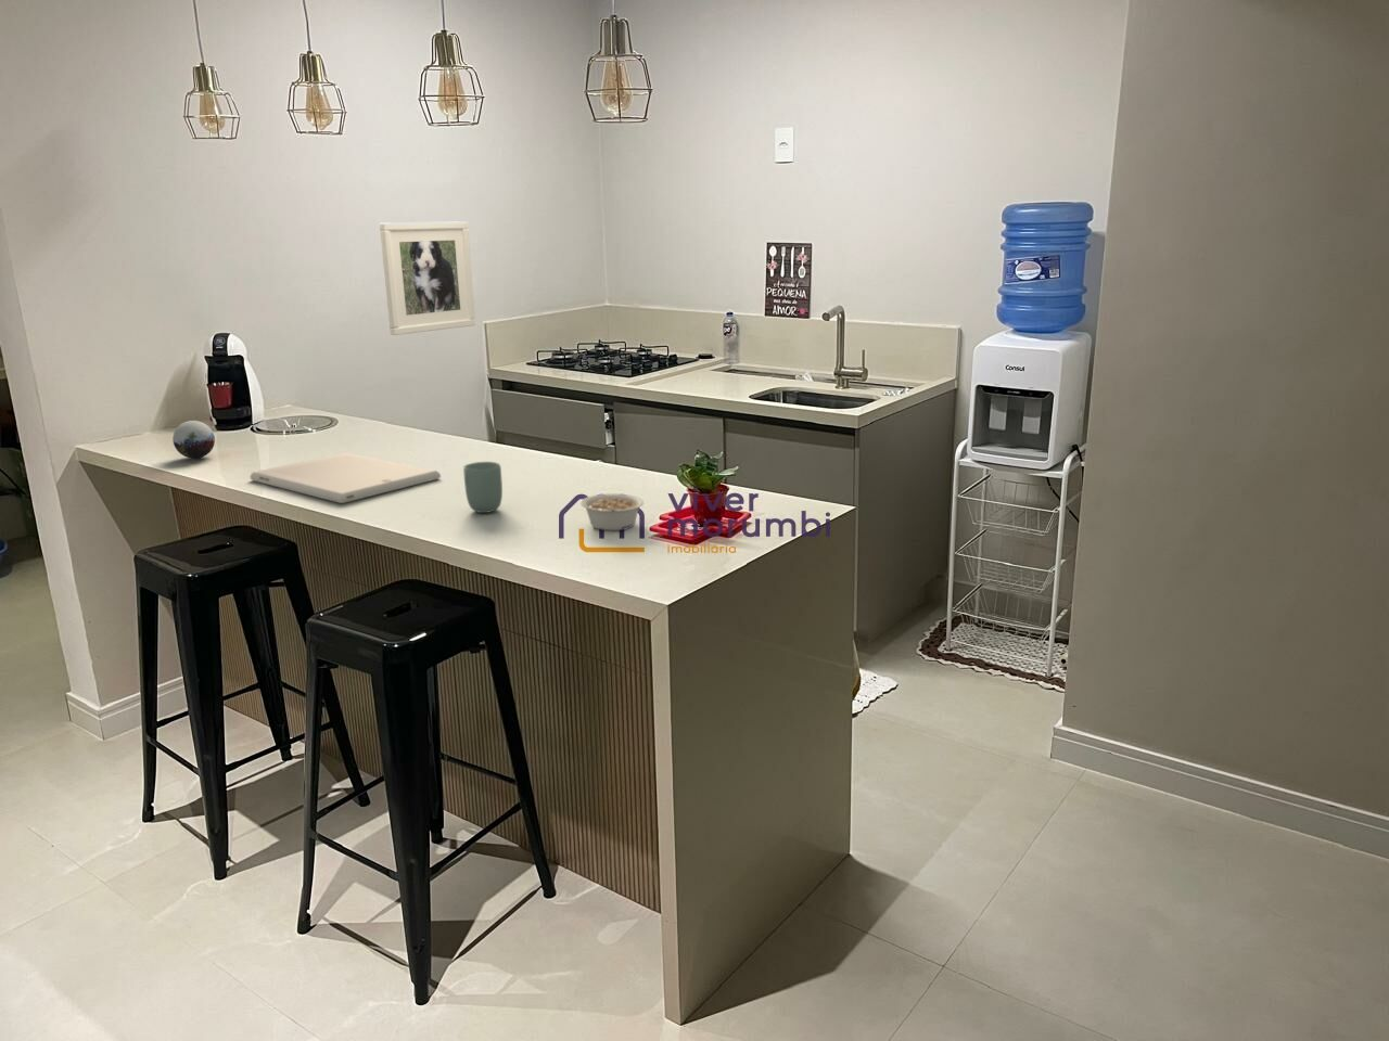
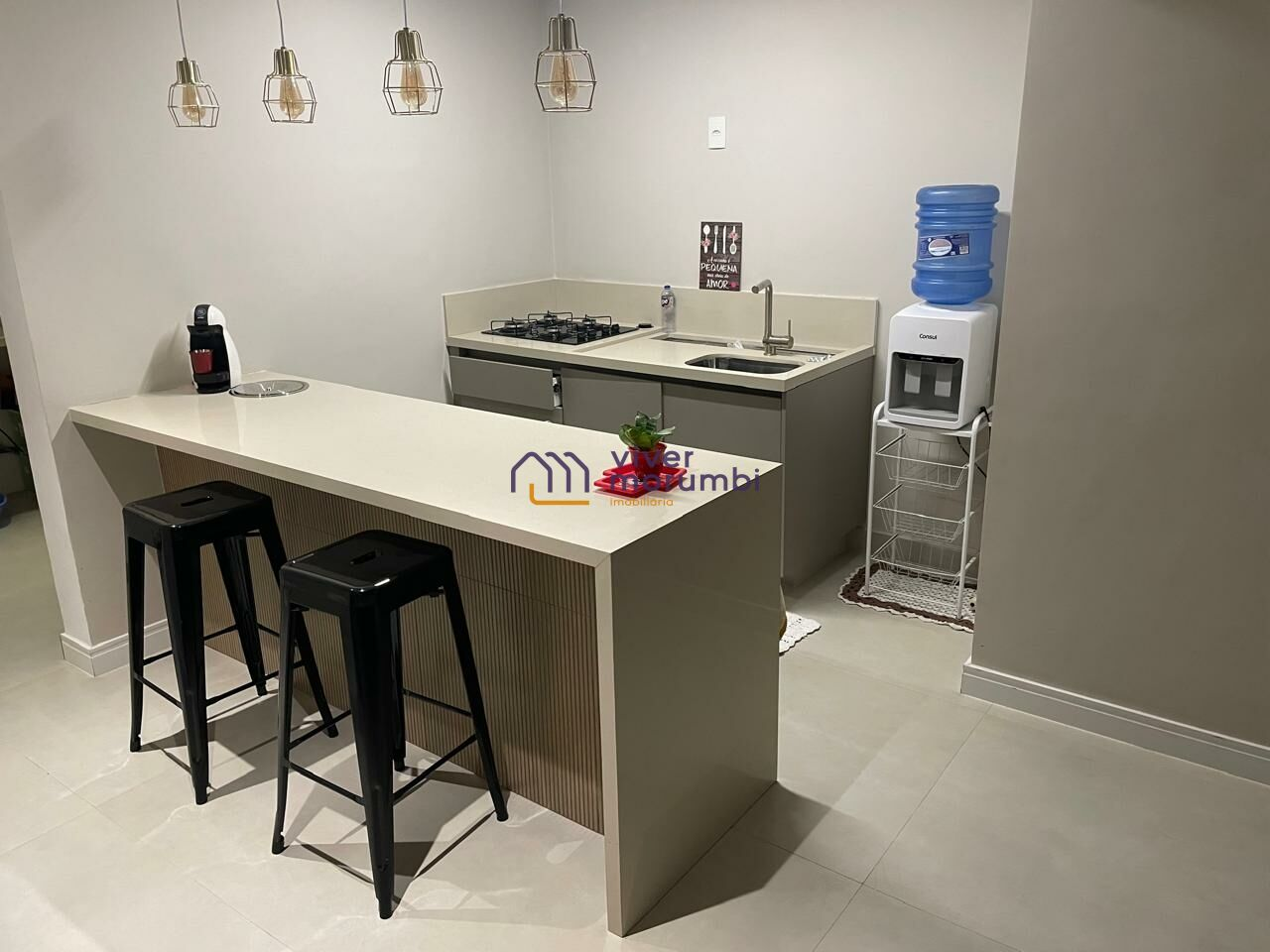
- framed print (430, 277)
- cup (483, 488)
- decorative orb (194, 440)
- legume (614, 511)
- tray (345, 475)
